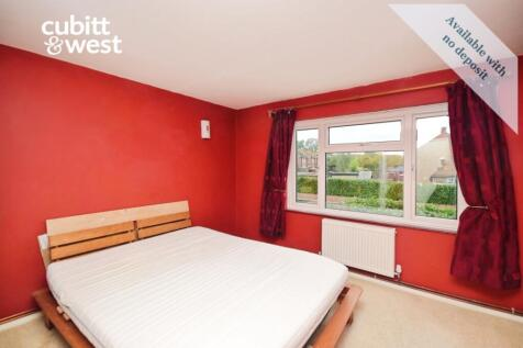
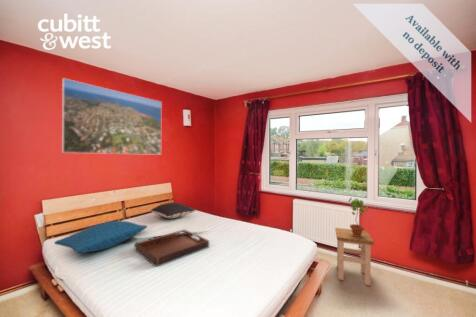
+ pillow (173, 210)
+ stool (352, 252)
+ serving tray (172, 245)
+ potted plant (356, 216)
+ pillow (105, 234)
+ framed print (120, 123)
